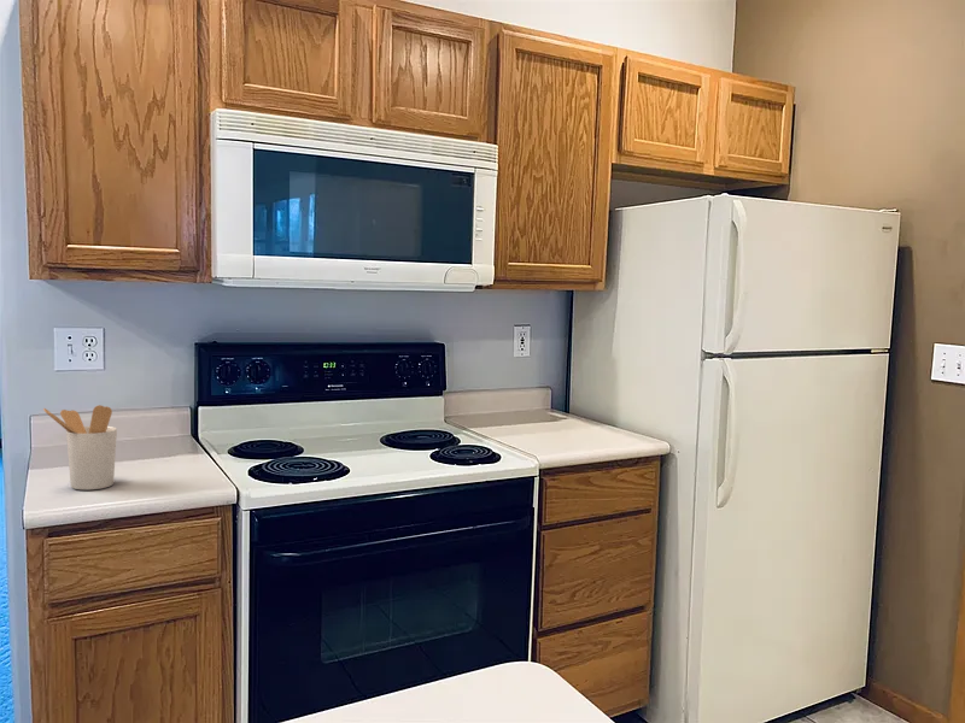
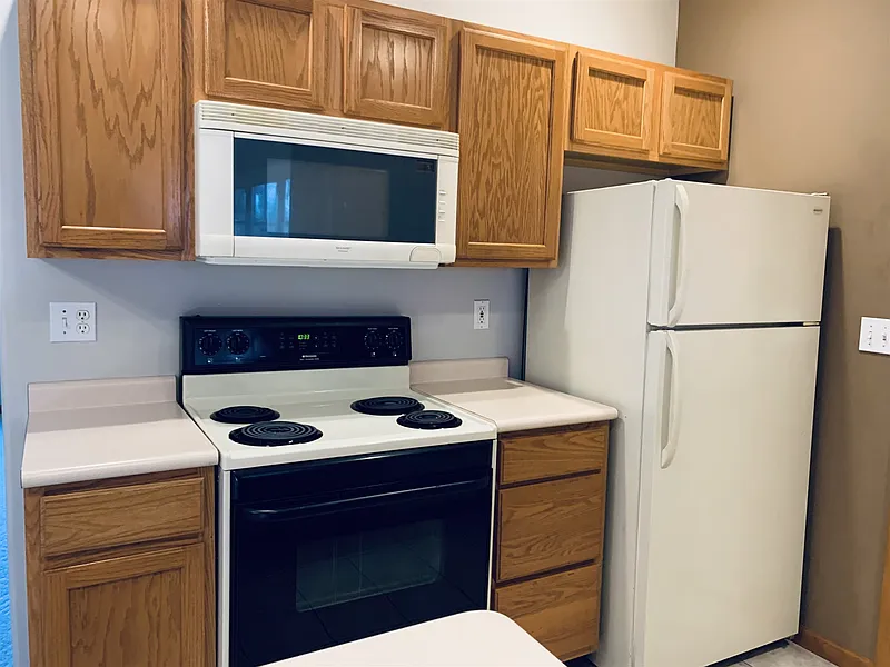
- utensil holder (80, 445)
